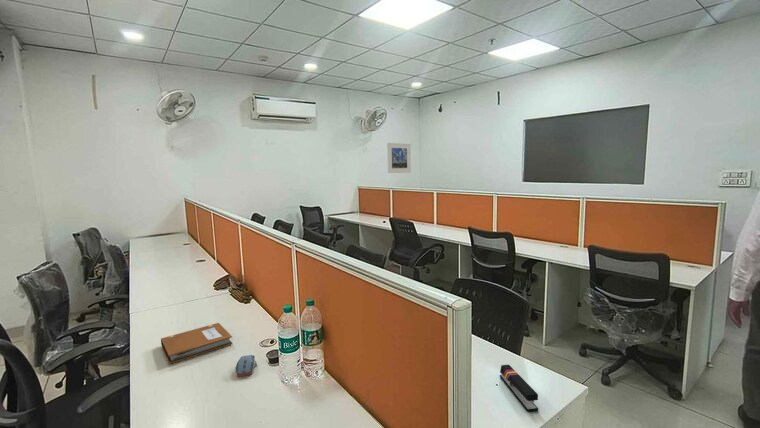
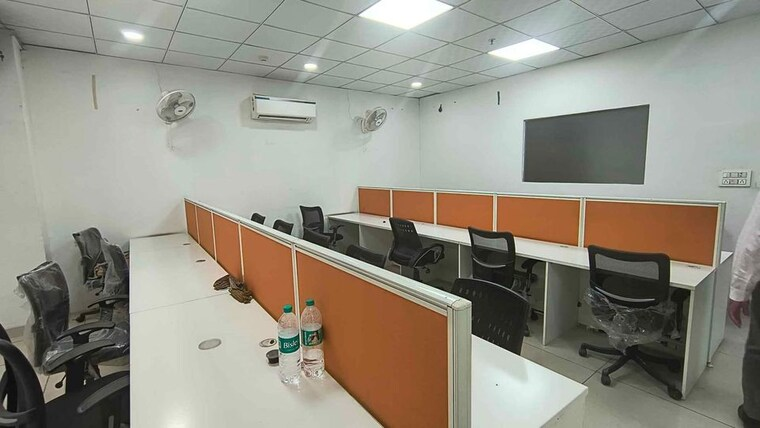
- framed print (399, 158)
- stapler (517, 384)
- notebook (198, 340)
- computer mouse (246, 363)
